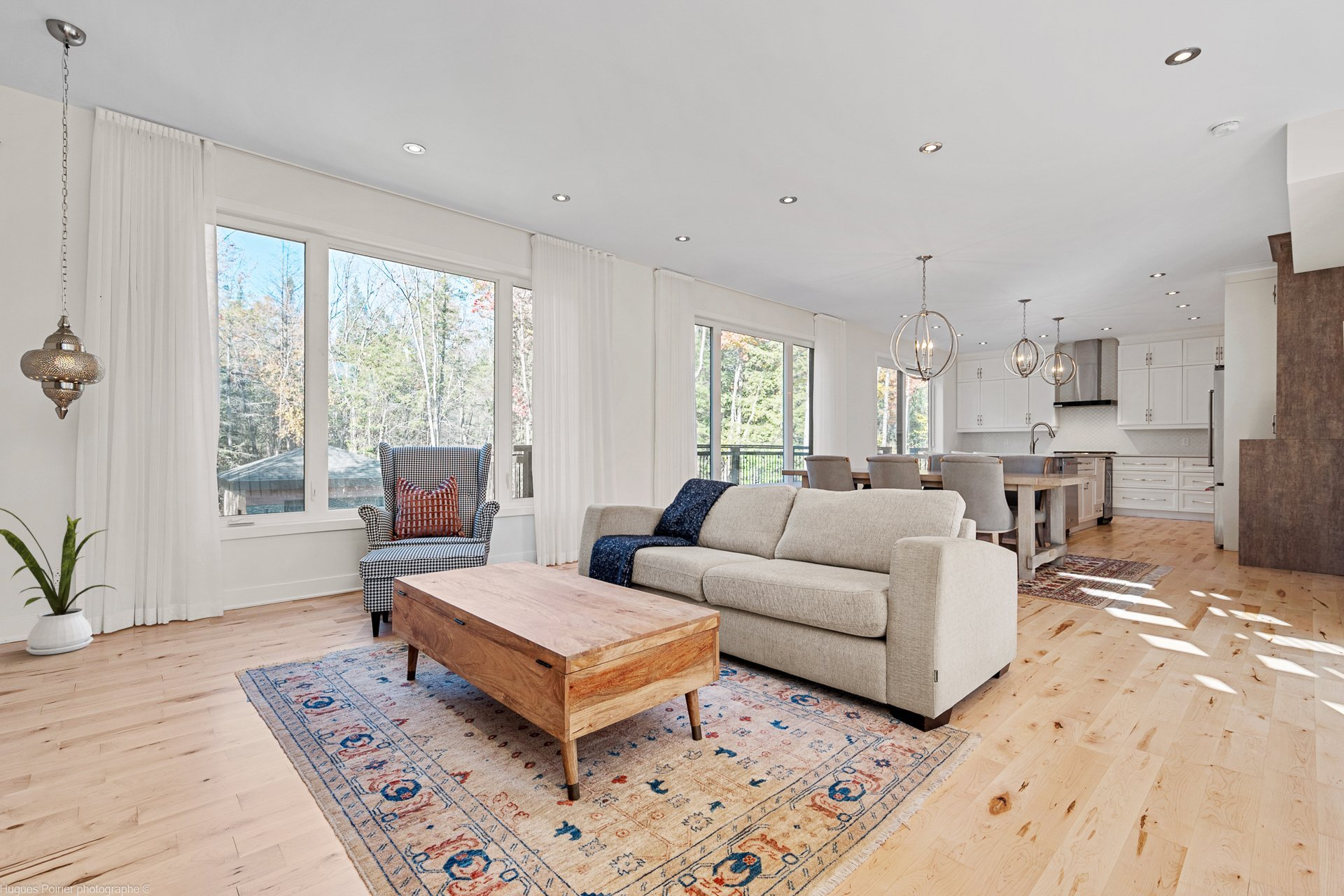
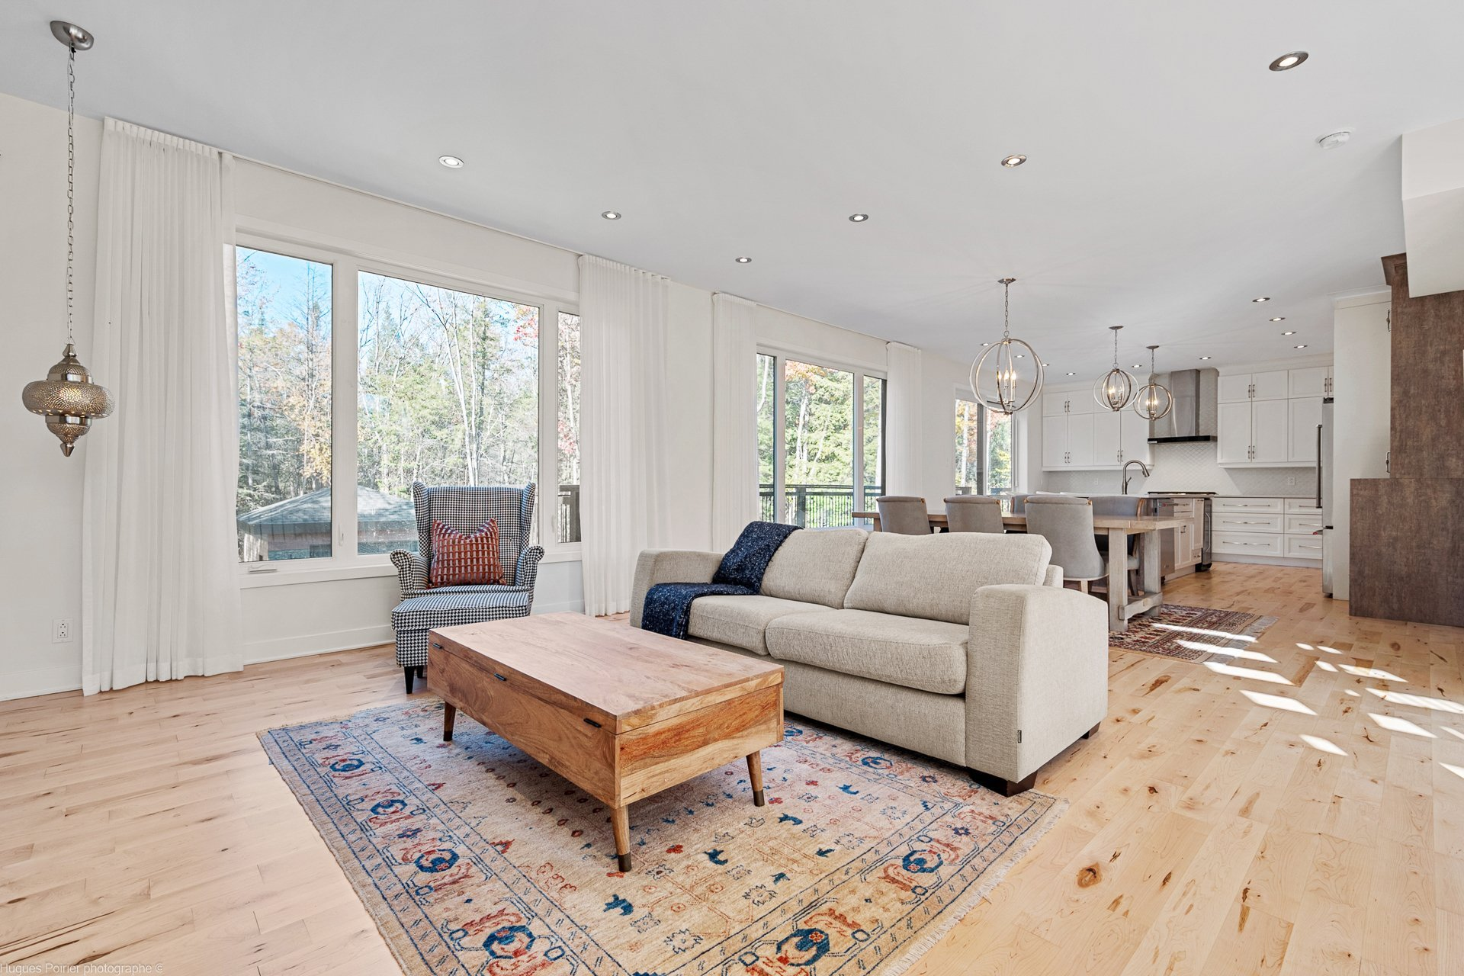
- house plant (52, 576)
